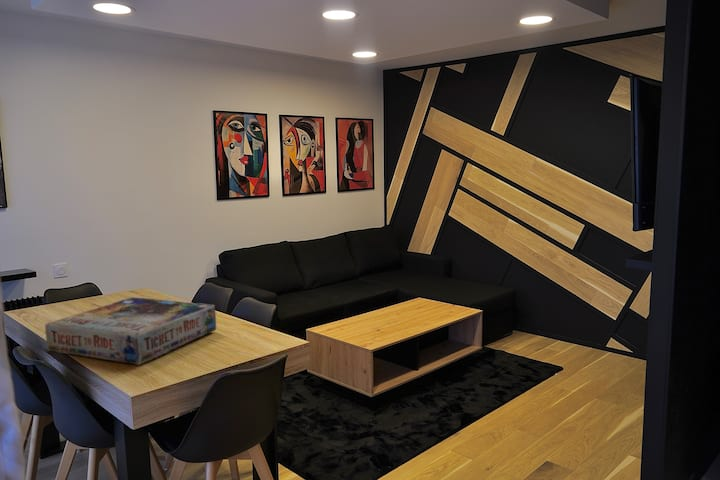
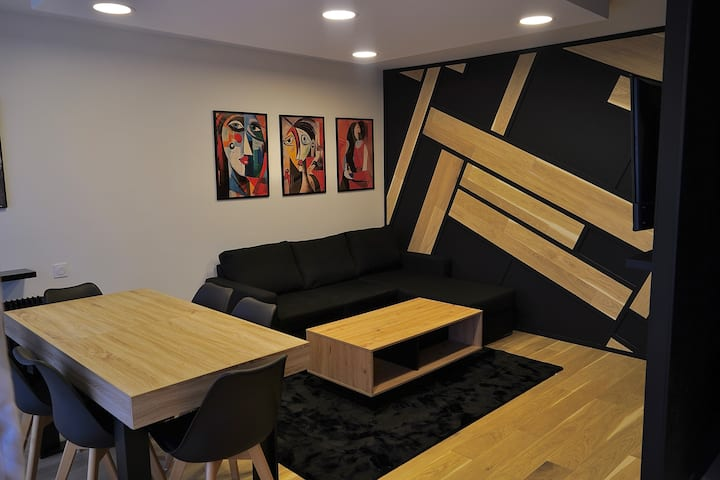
- board game (135, 326)
